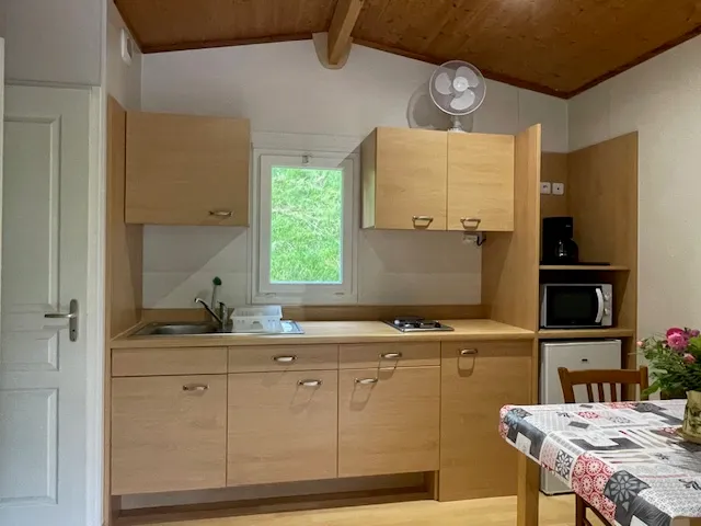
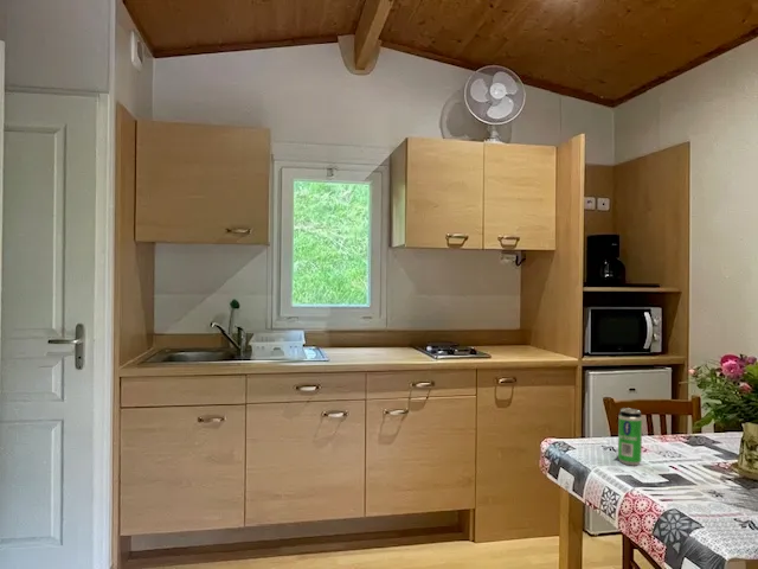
+ beverage can (629, 436)
